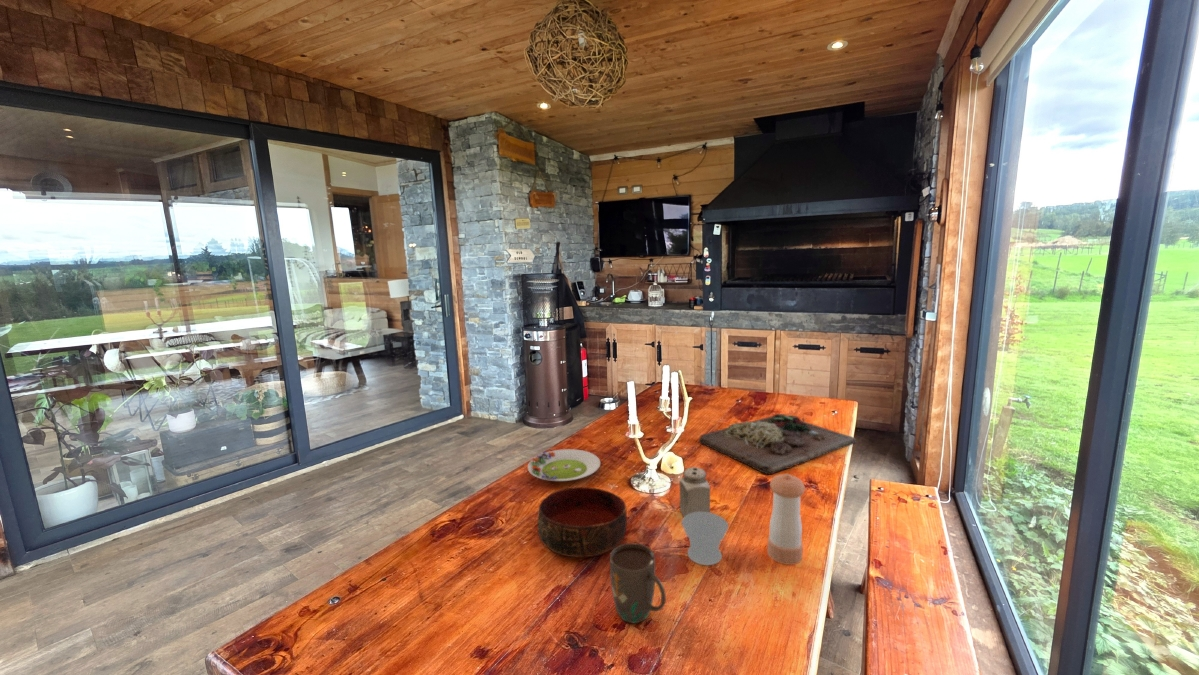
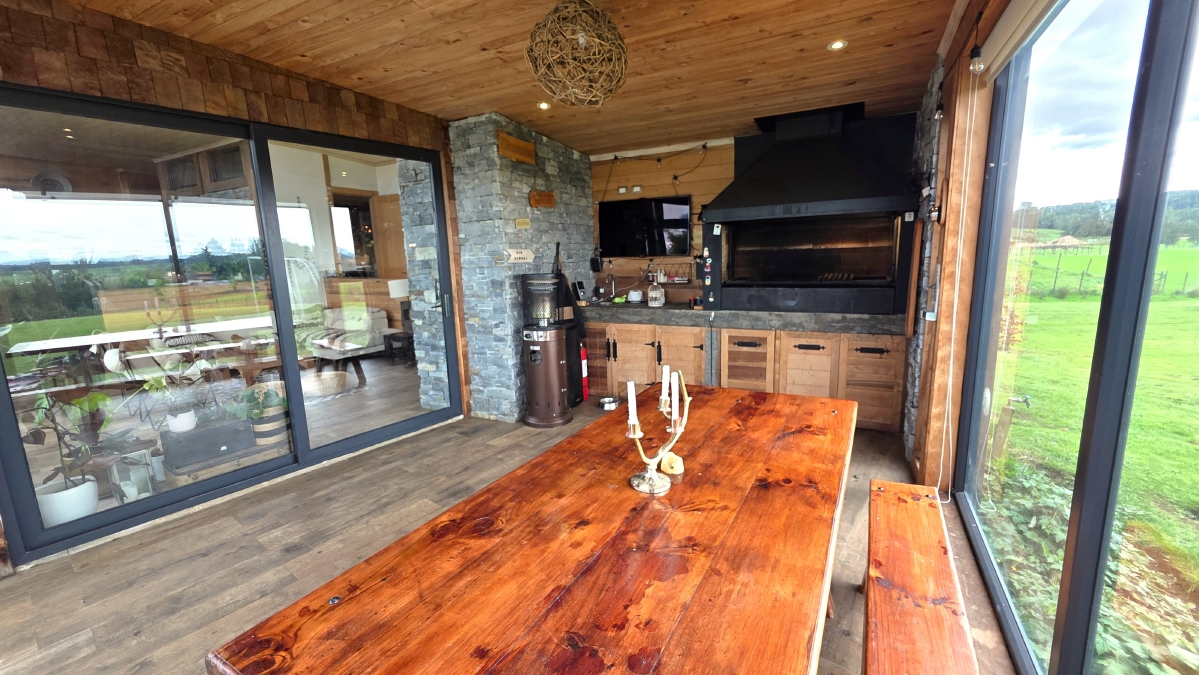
- cup (704, 539)
- cutting board (775, 433)
- salad plate (564, 465)
- pepper shaker (786, 515)
- salt shaker (694, 492)
- bowl (581, 520)
- mug (640, 589)
